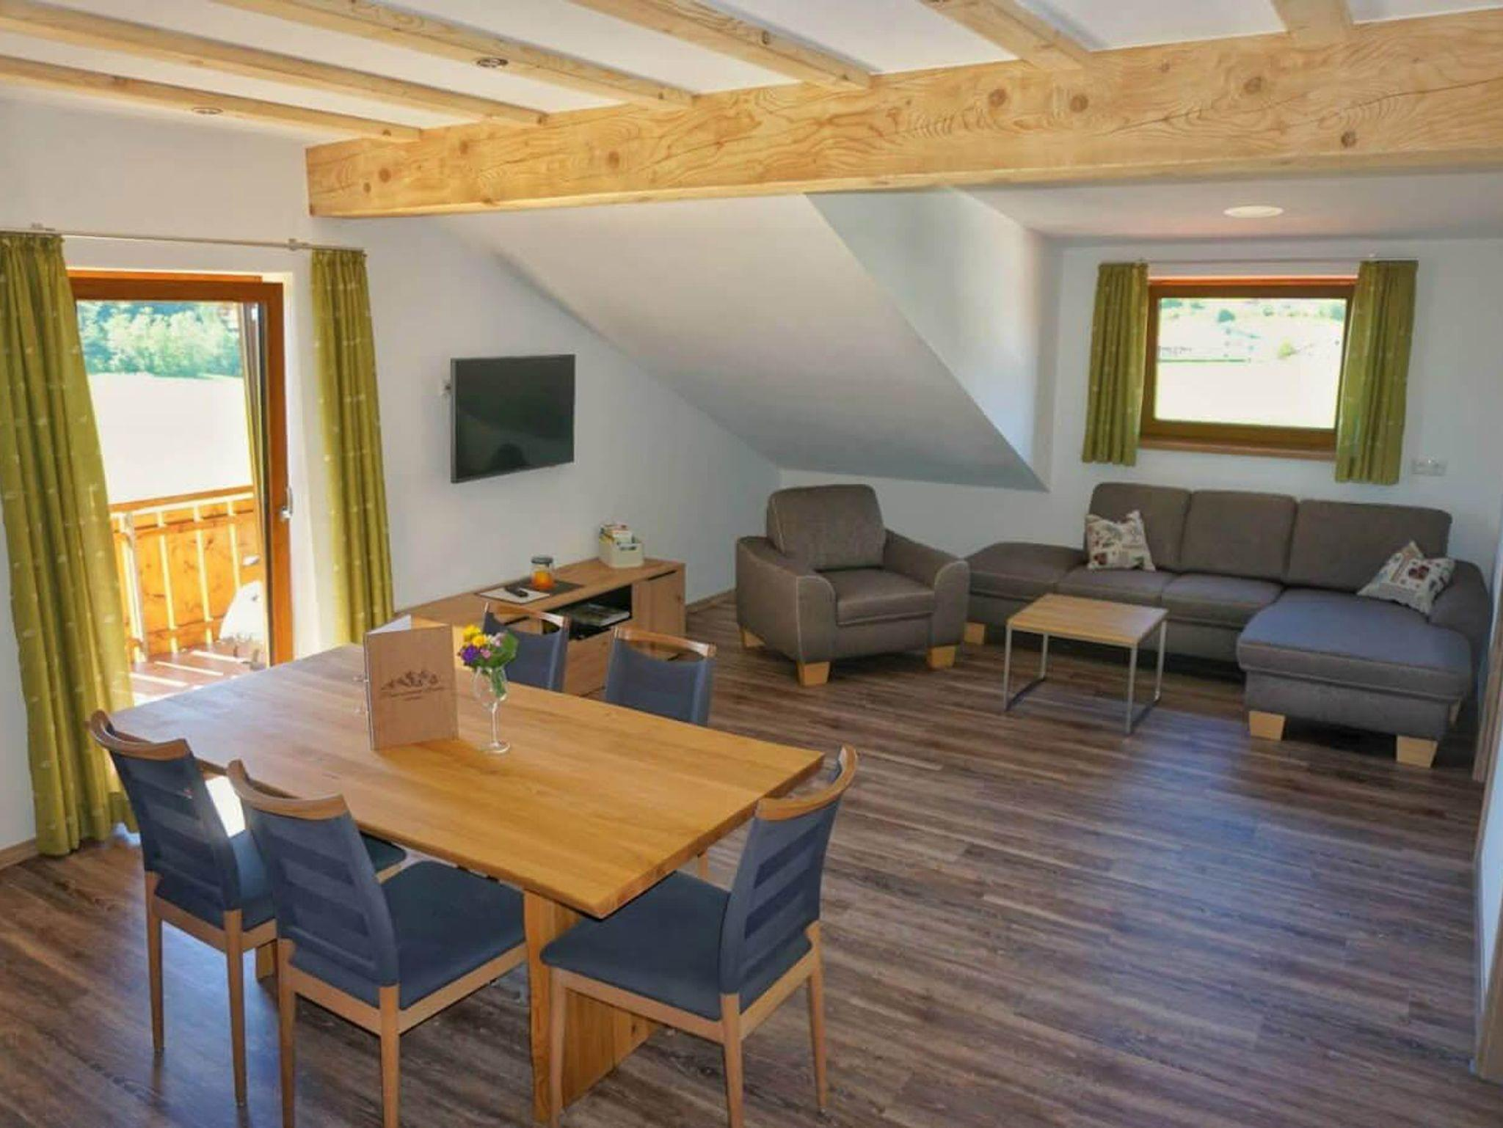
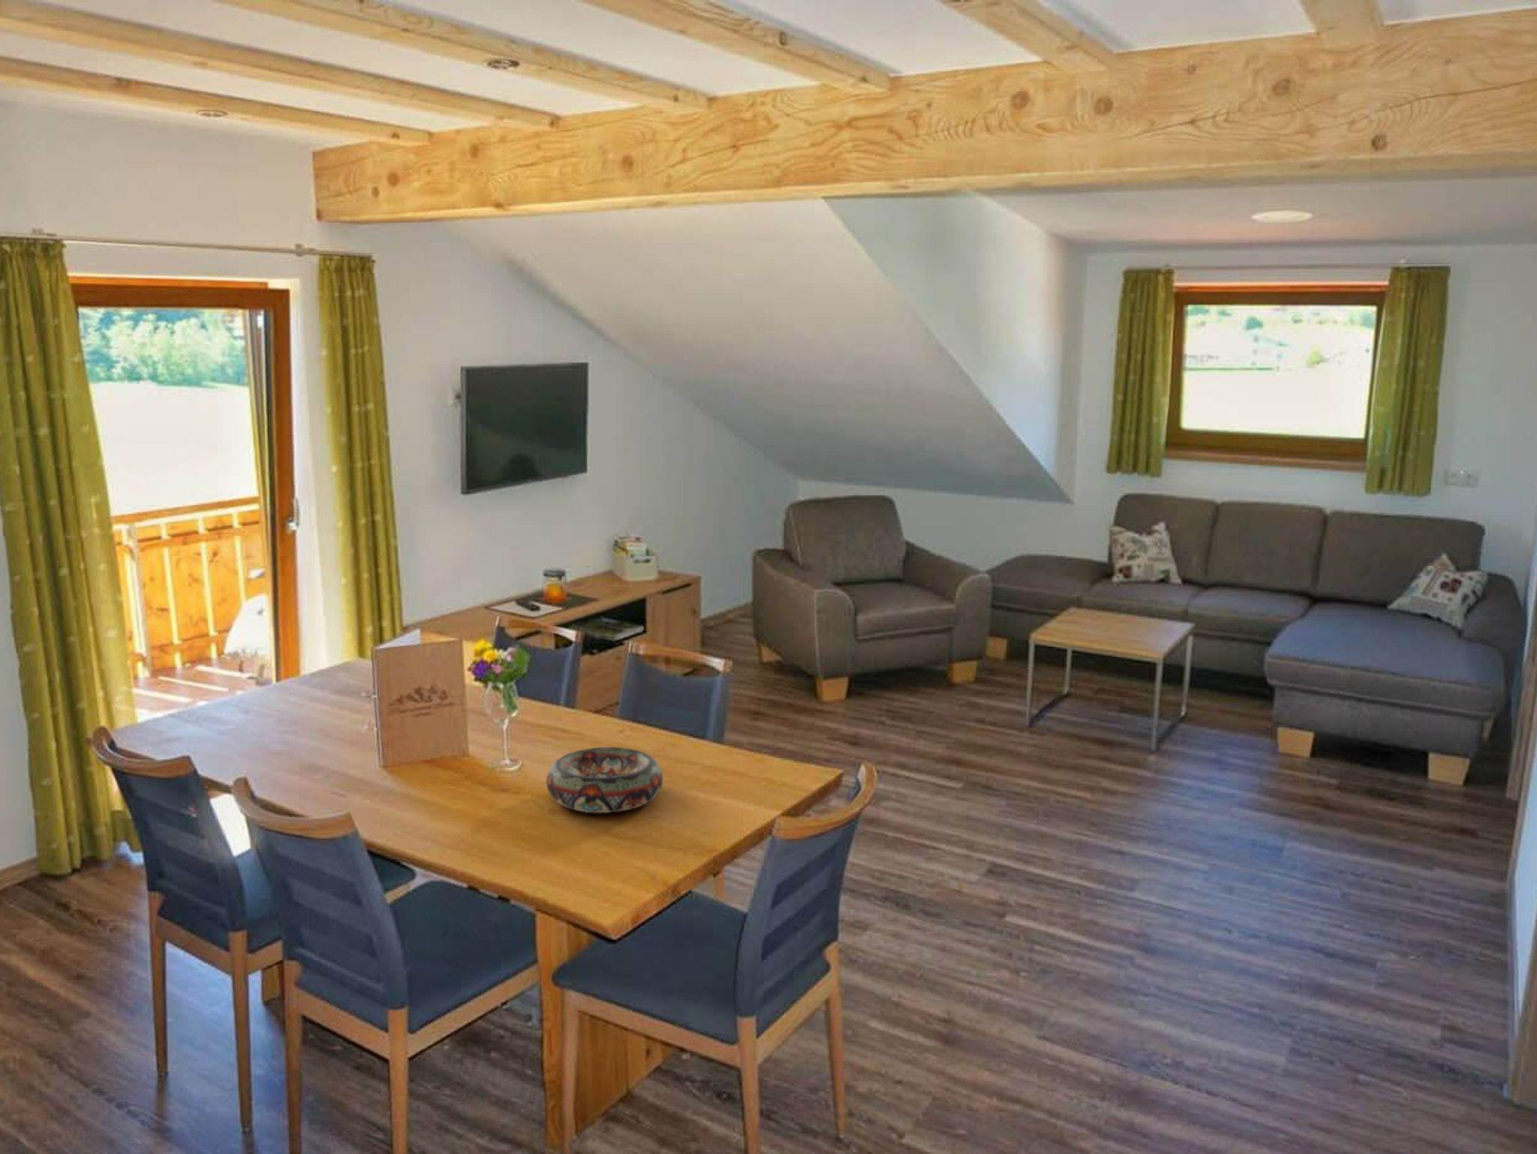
+ decorative bowl (605, 779)
